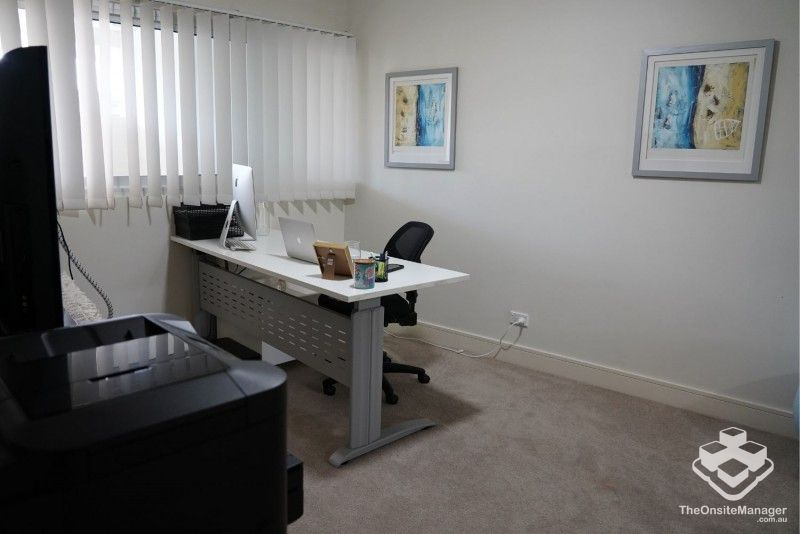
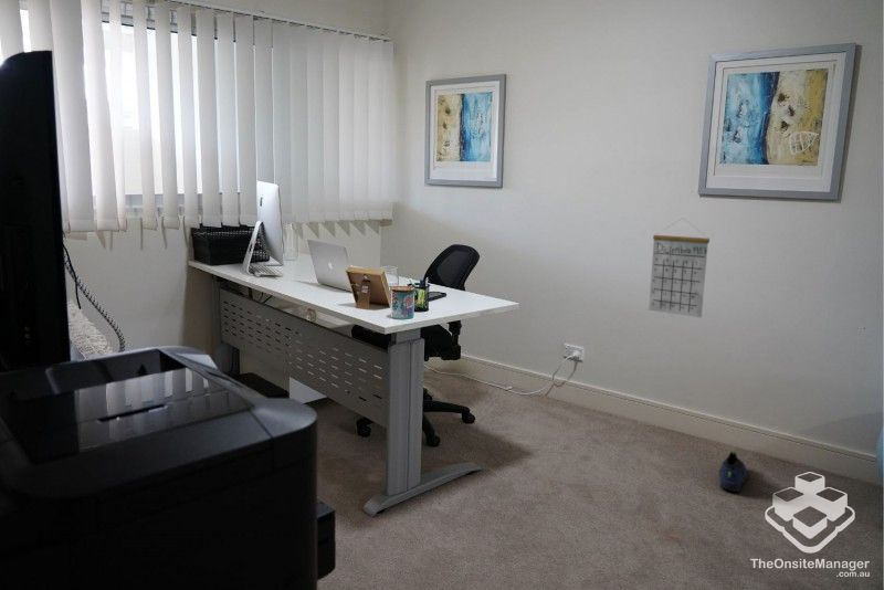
+ sneaker (734, 463)
+ calendar (677, 266)
